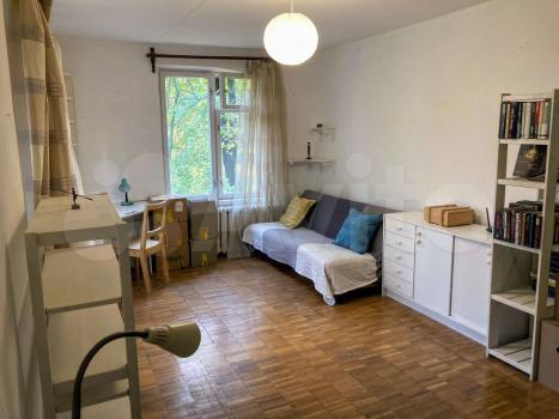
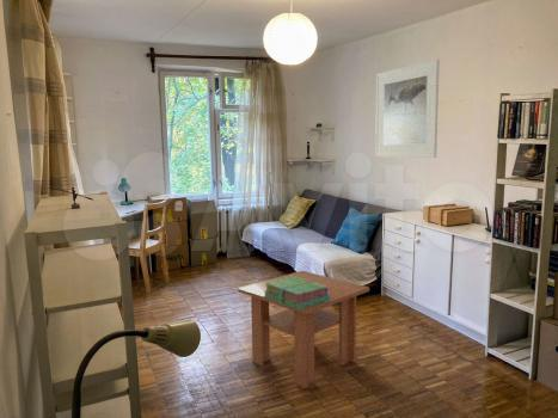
+ coffee table (303, 325)
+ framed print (404, 112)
+ stack of books (295, 290)
